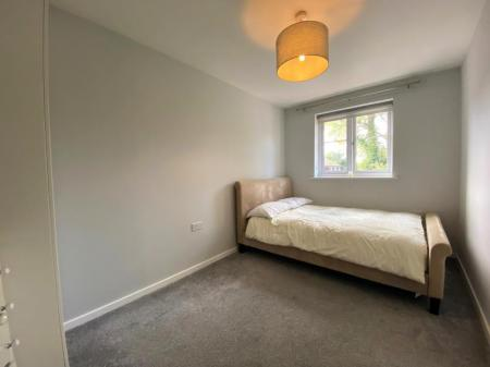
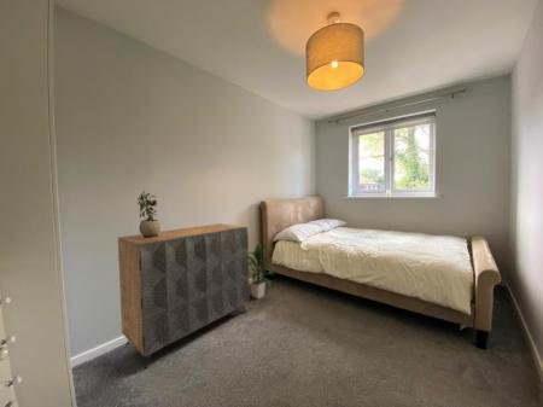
+ dresser (191, 279)
+ potted plant (148, 214)
+ indoor plant (257, 271)
